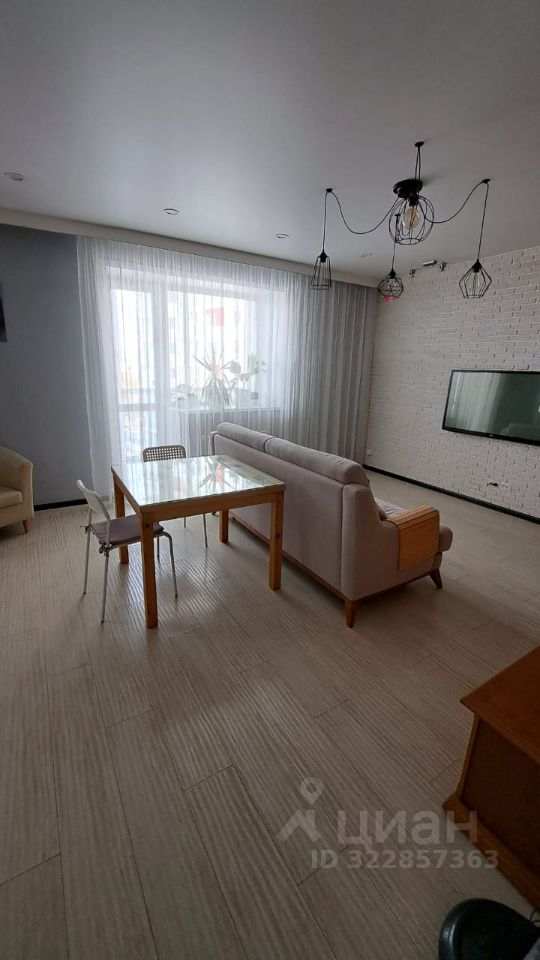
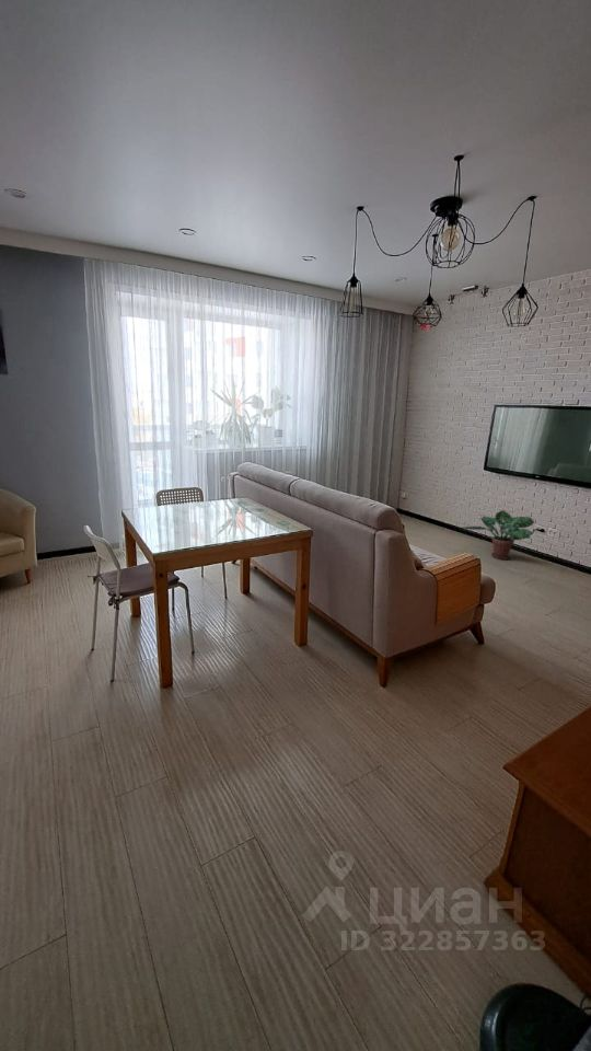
+ potted plant (506, 532)
